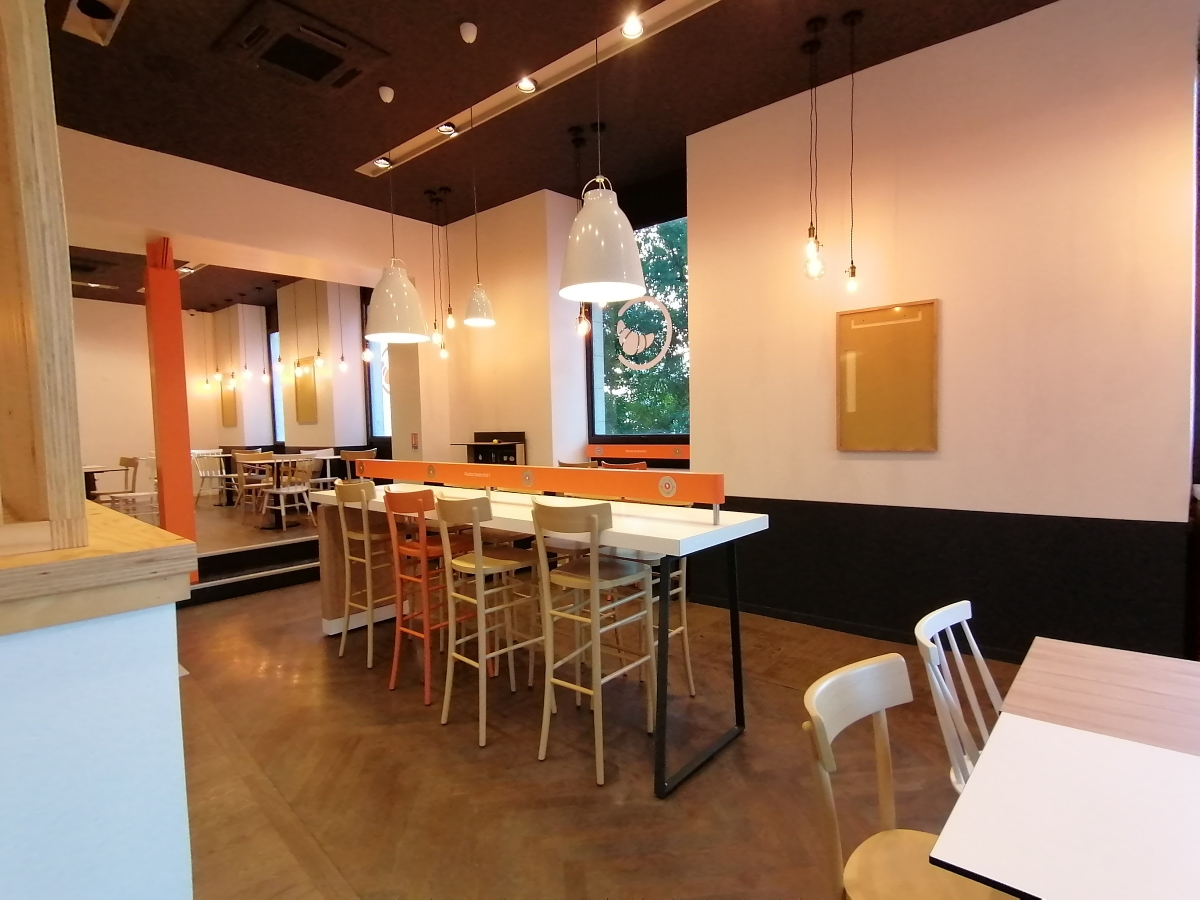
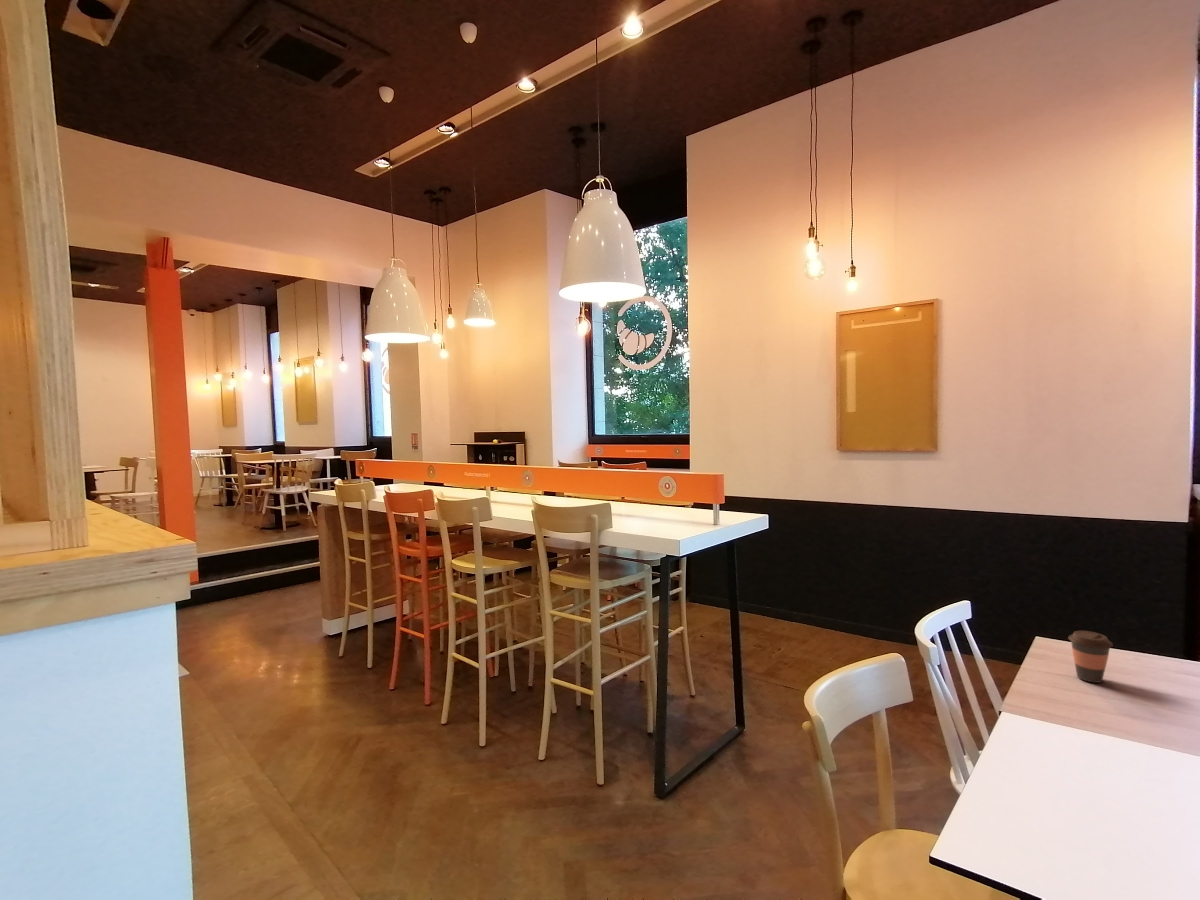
+ coffee cup (1089, 656)
